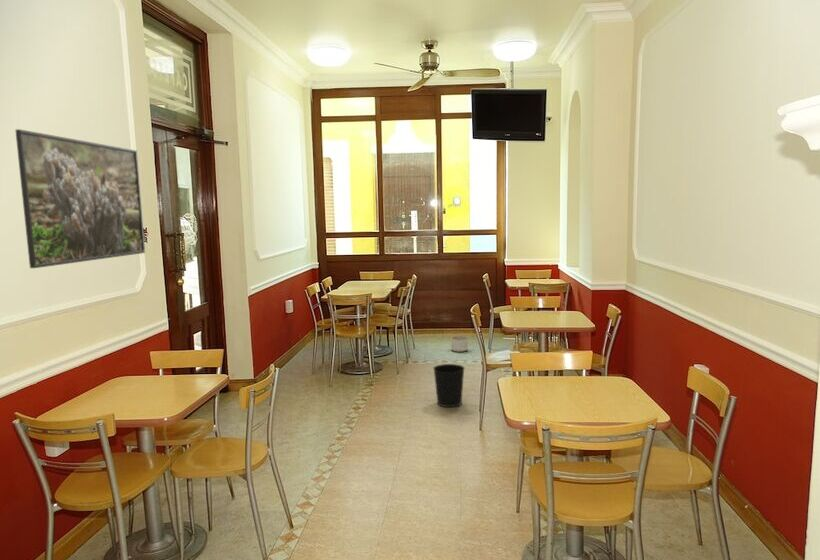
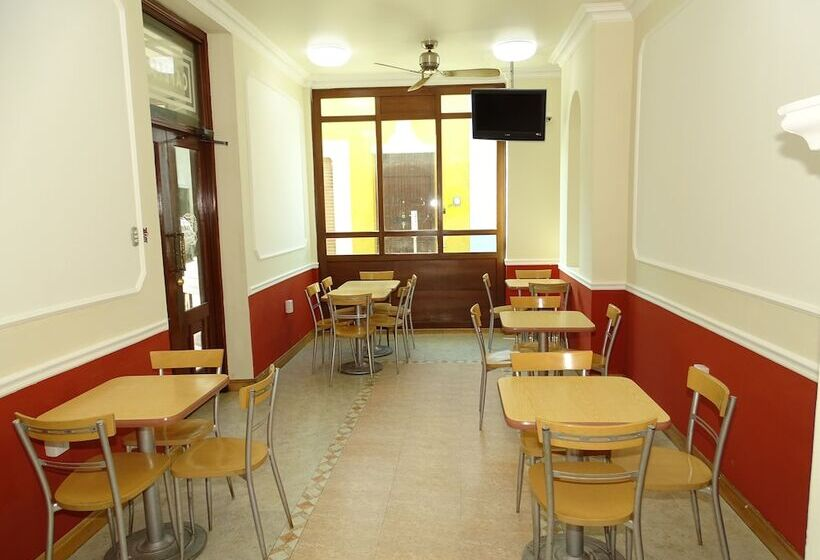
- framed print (90, 201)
- wastebasket (449, 385)
- planter (459, 344)
